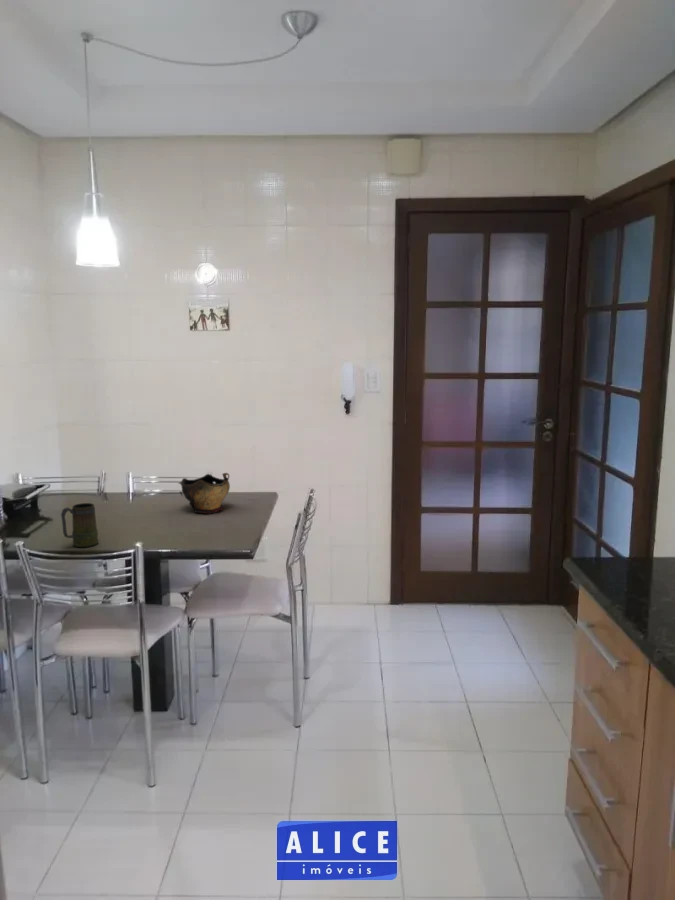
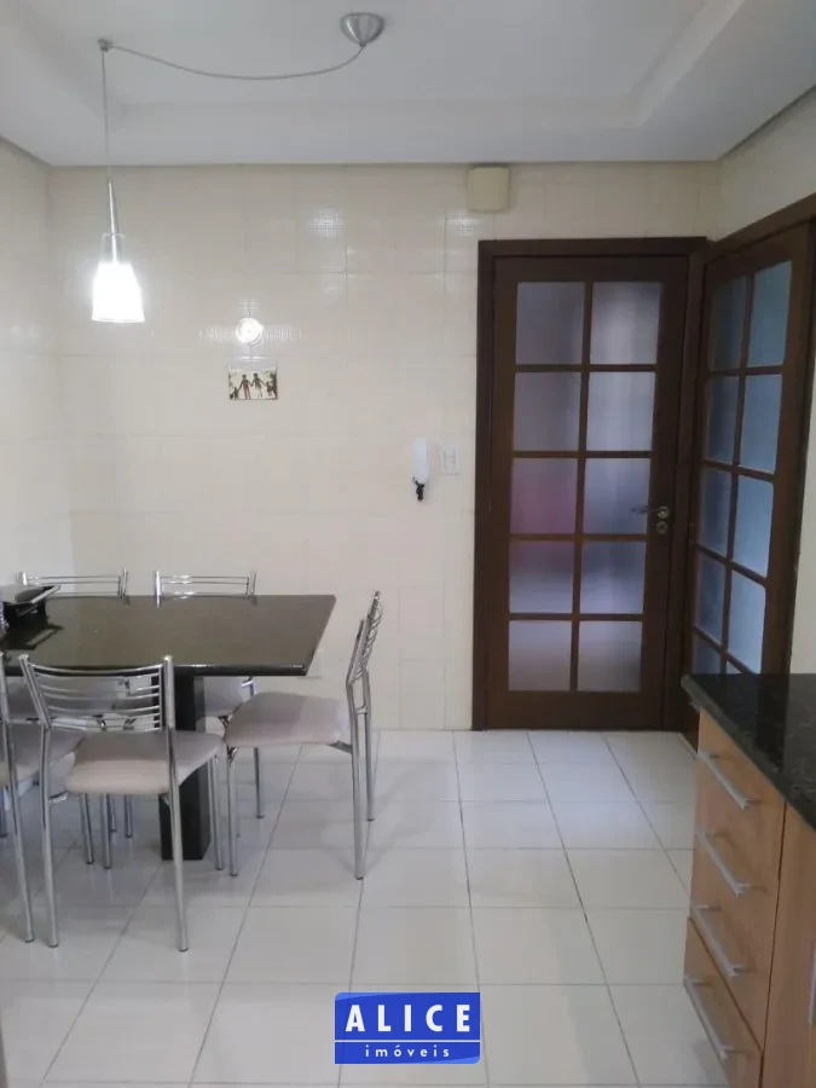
- decorative bowl (203, 491)
- mug (79, 525)
